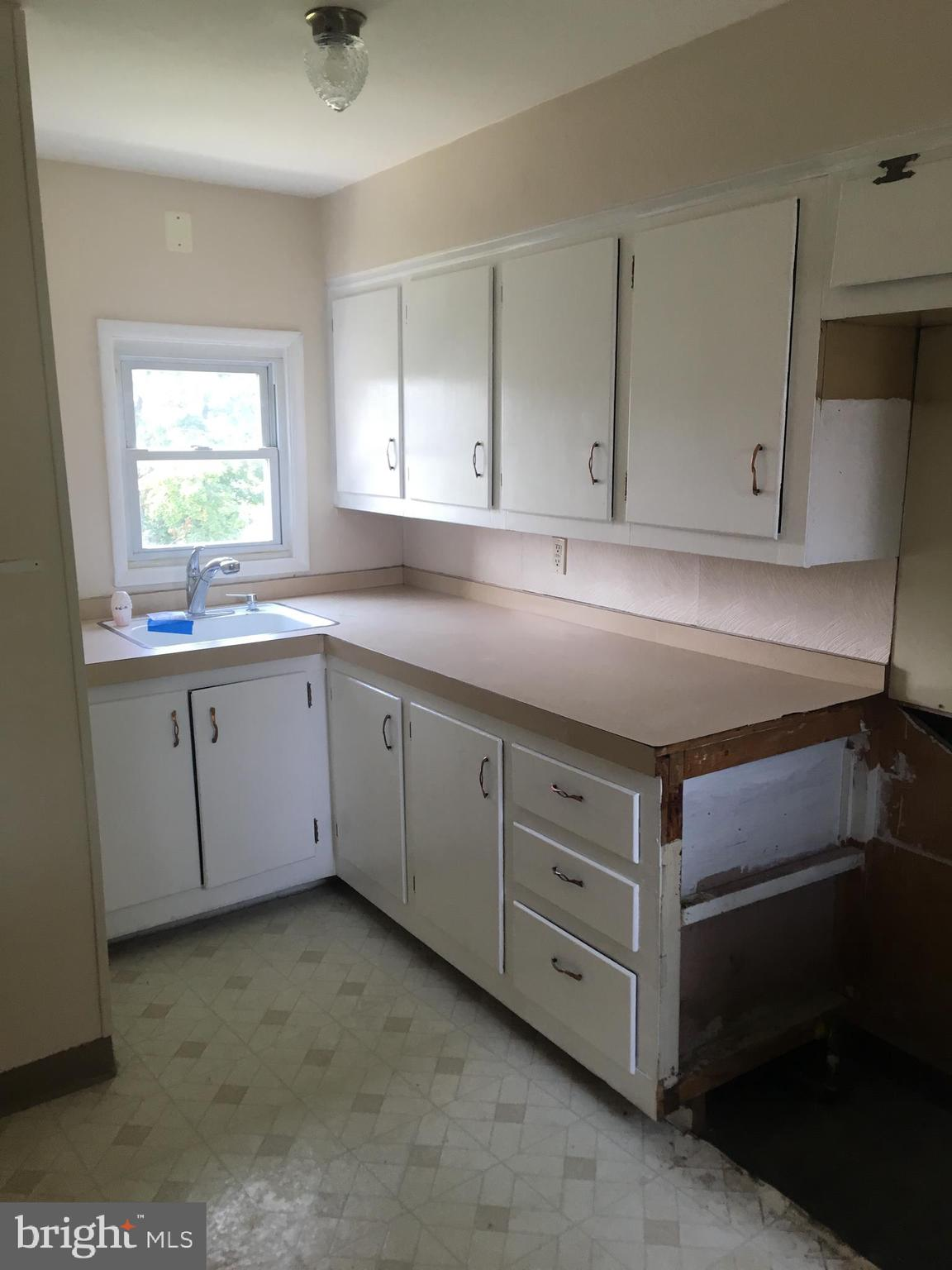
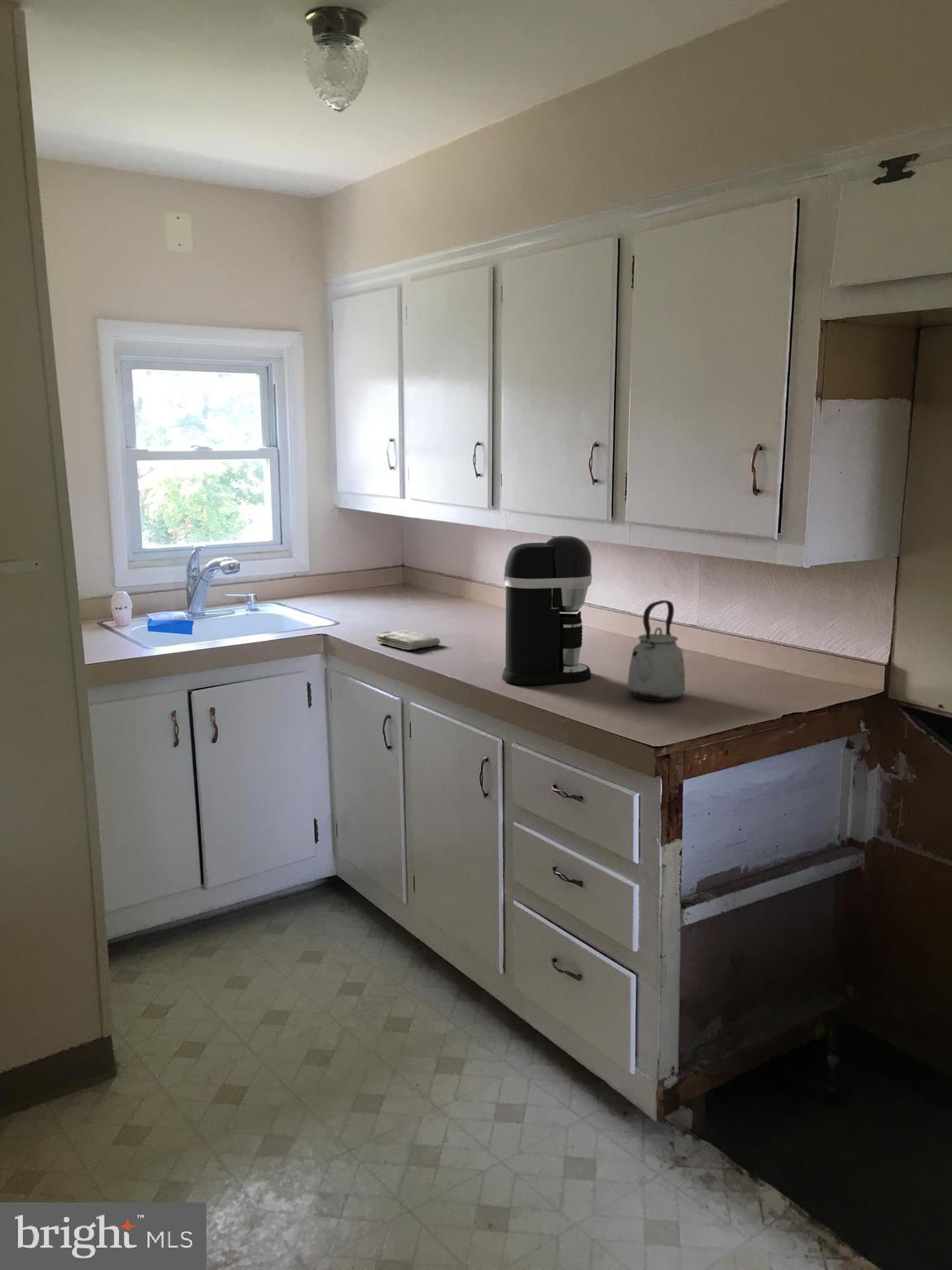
+ coffee maker (547, 608)
+ washcloth (407, 638)
+ kettle (652, 651)
